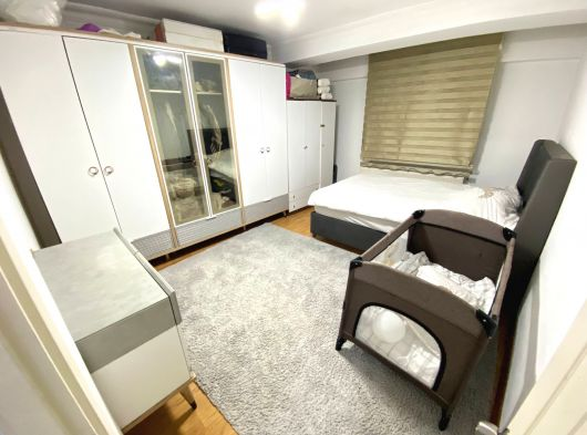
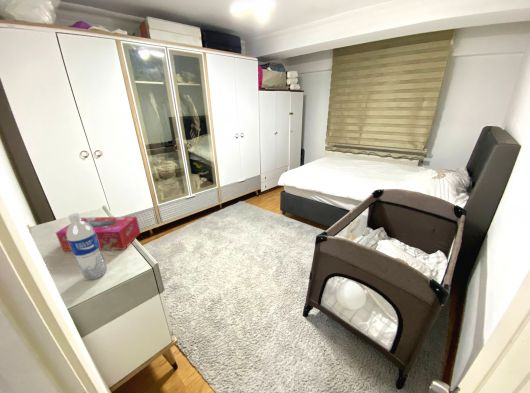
+ water bottle (85, 246)
+ tissue box (101, 232)
